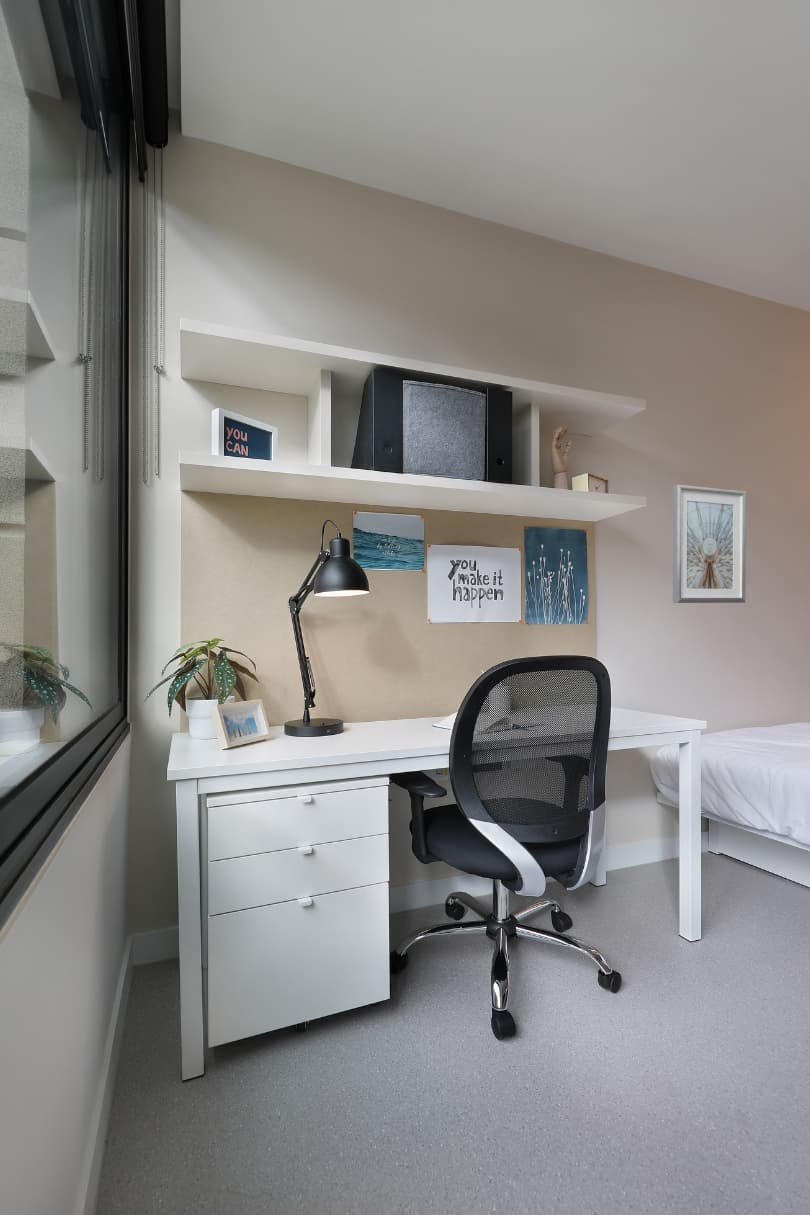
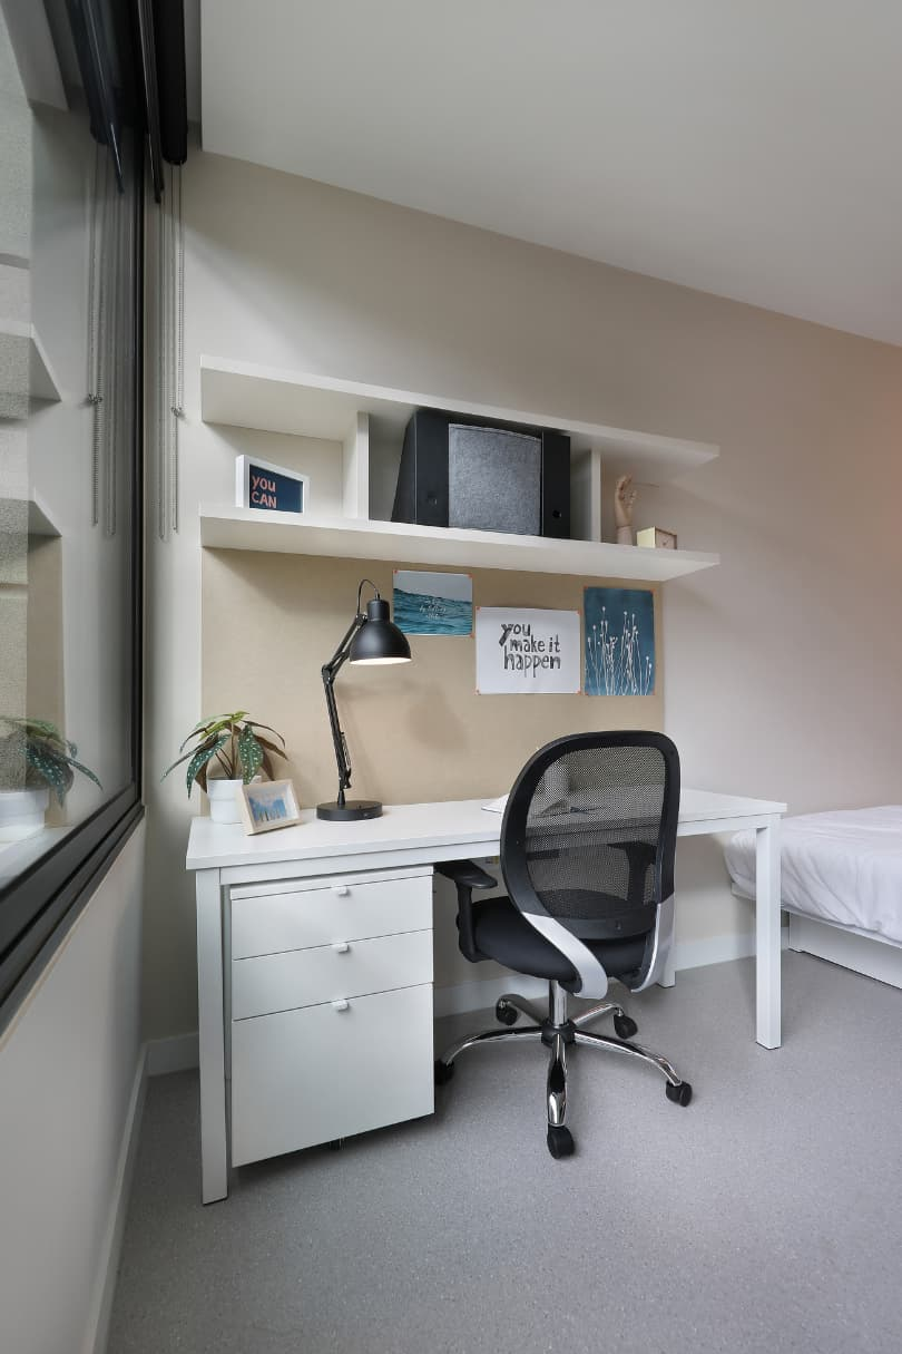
- picture frame (710, 545)
